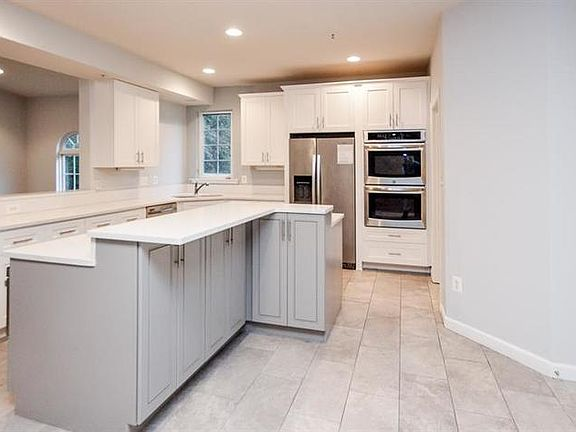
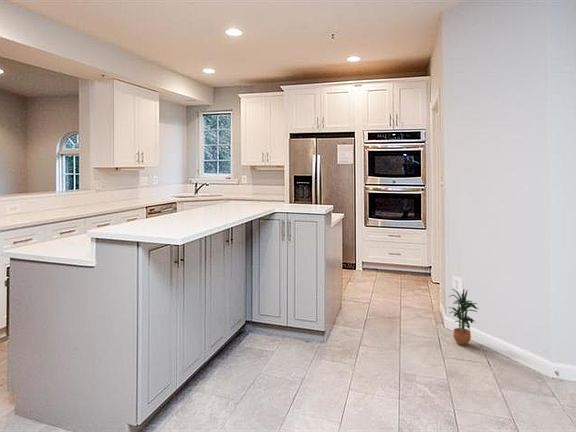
+ potted plant (464, 316)
